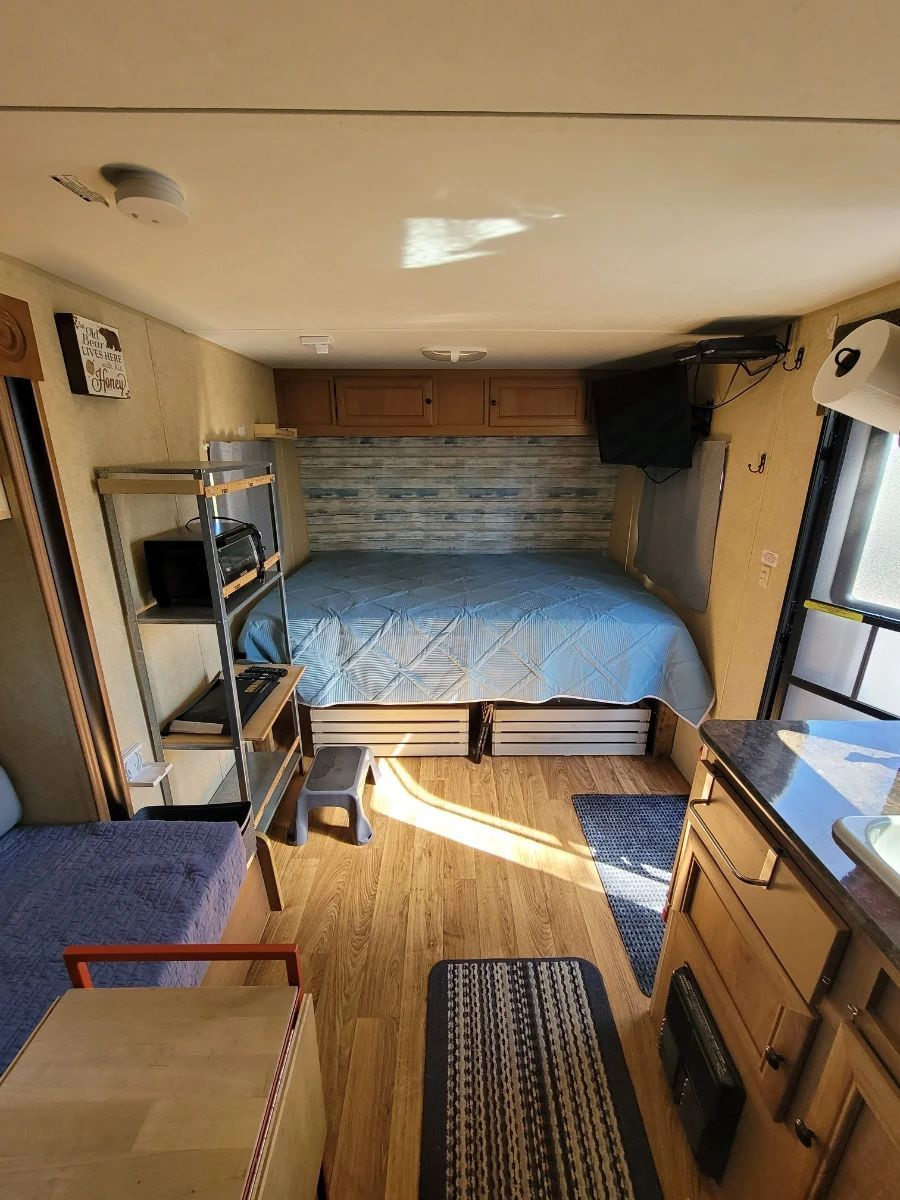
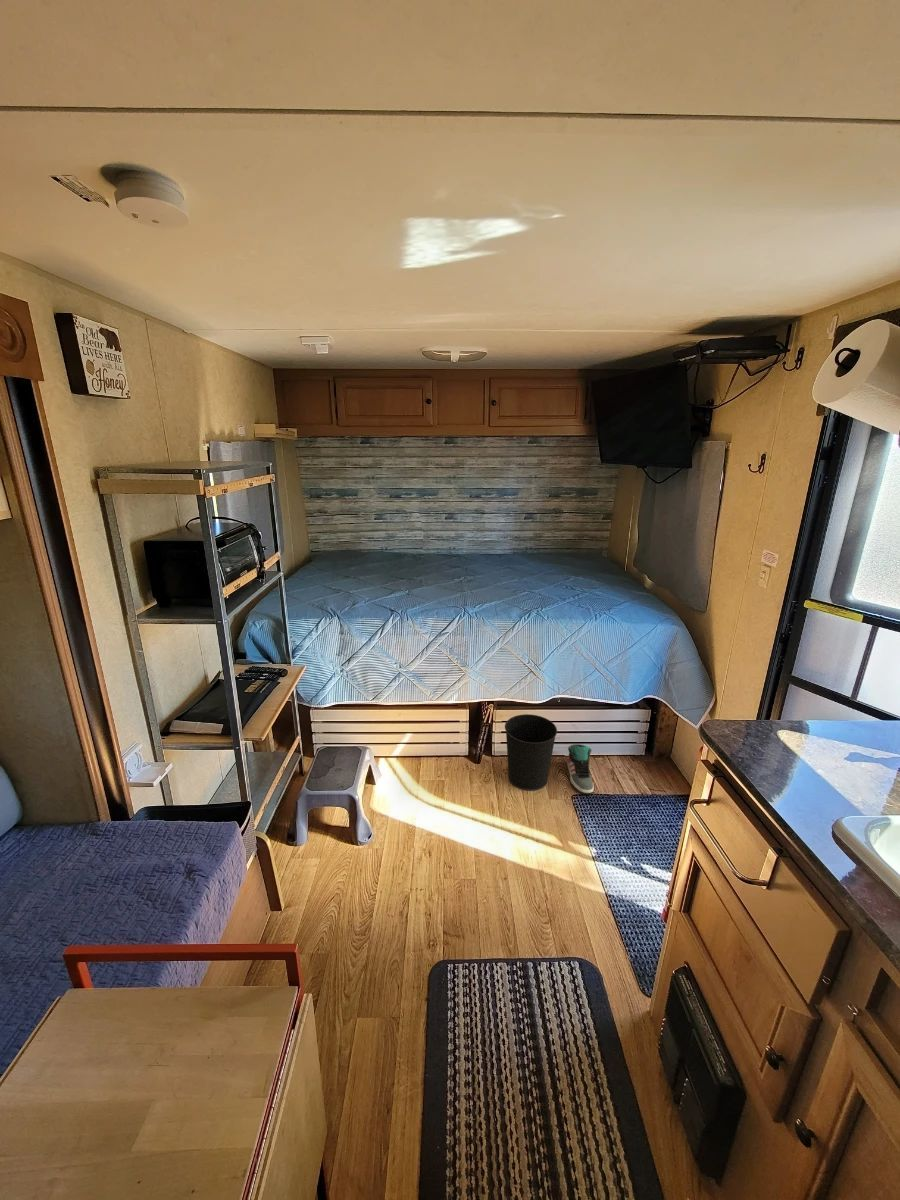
+ wastebasket (529, 753)
+ sneaker (581, 763)
